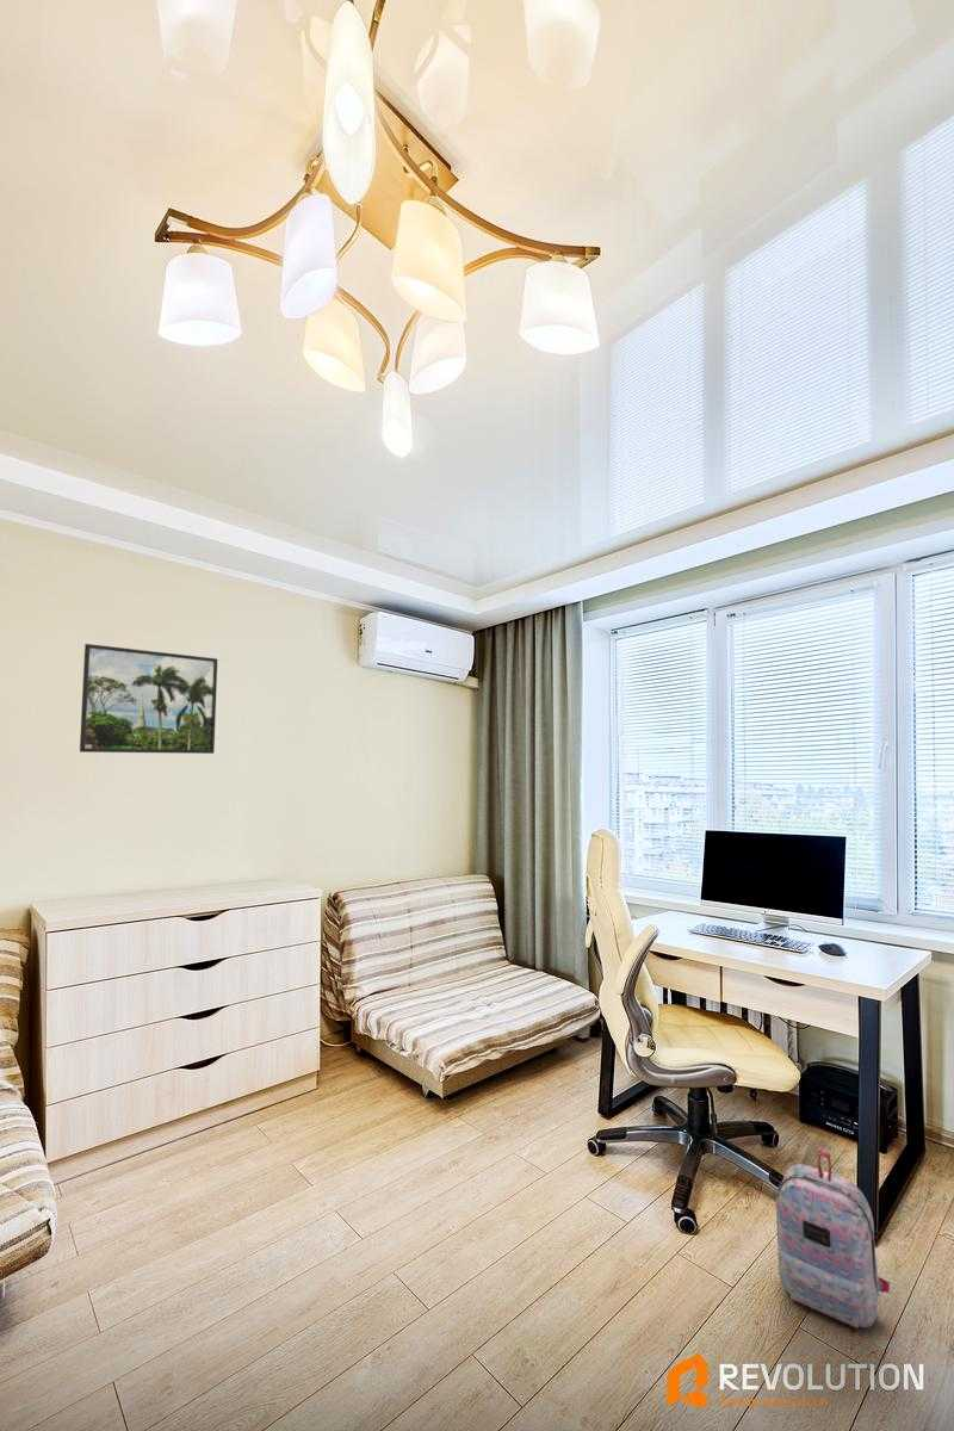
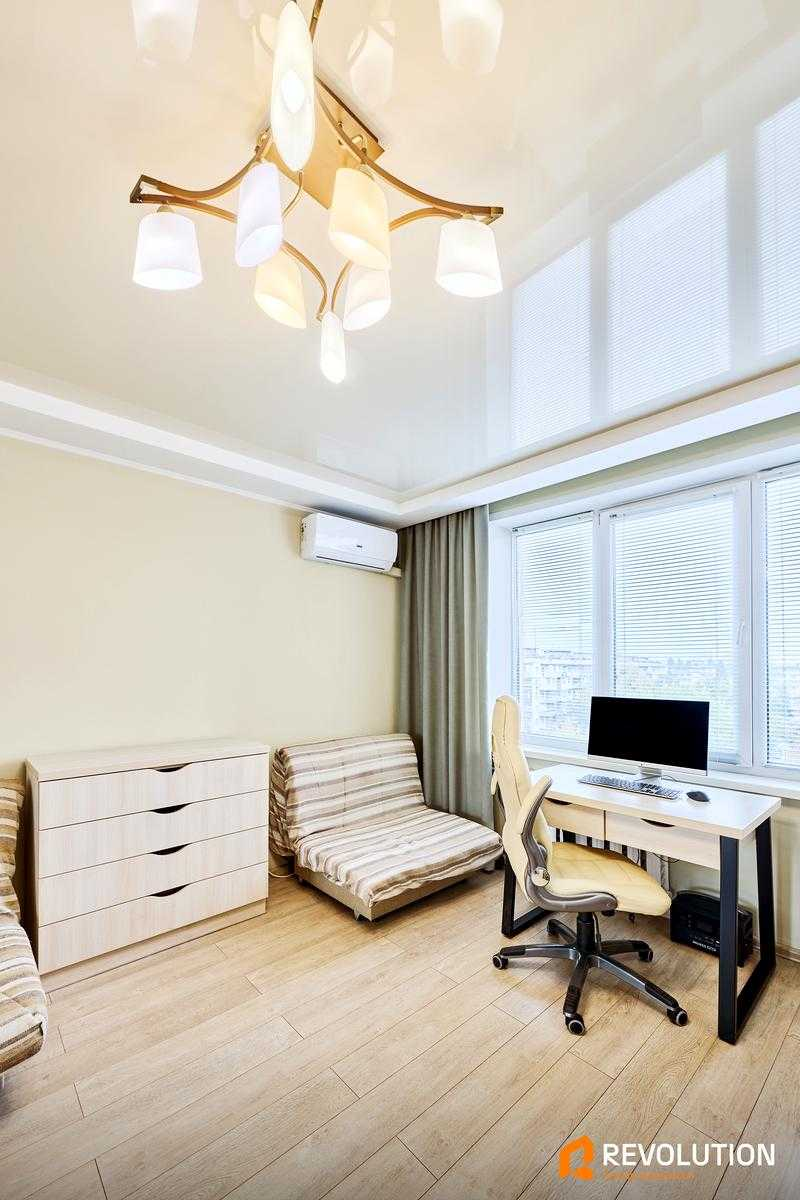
- backpack (828, 1225)
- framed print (153, 701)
